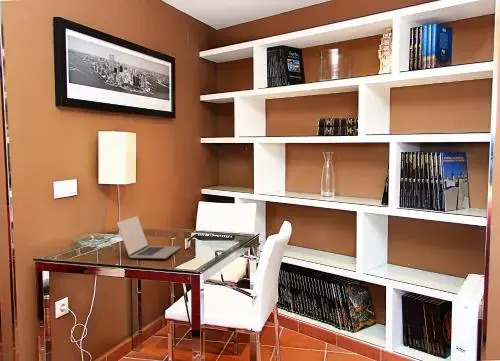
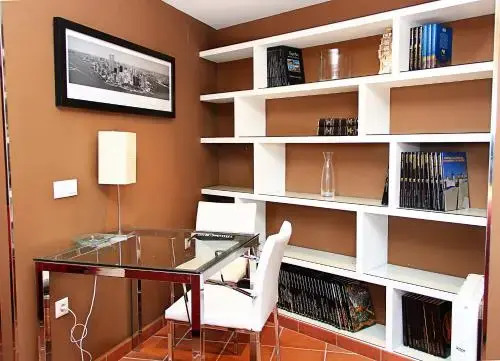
- laptop (145, 238)
